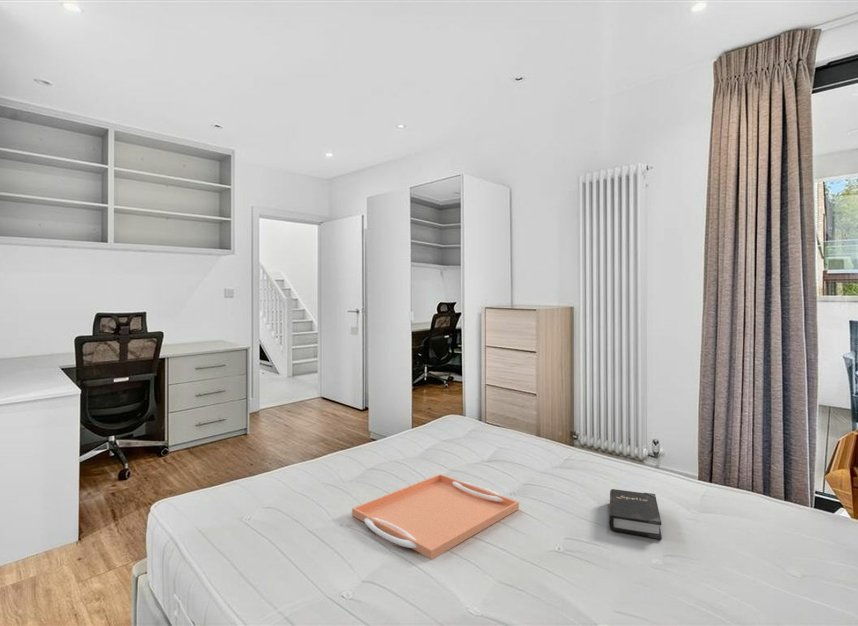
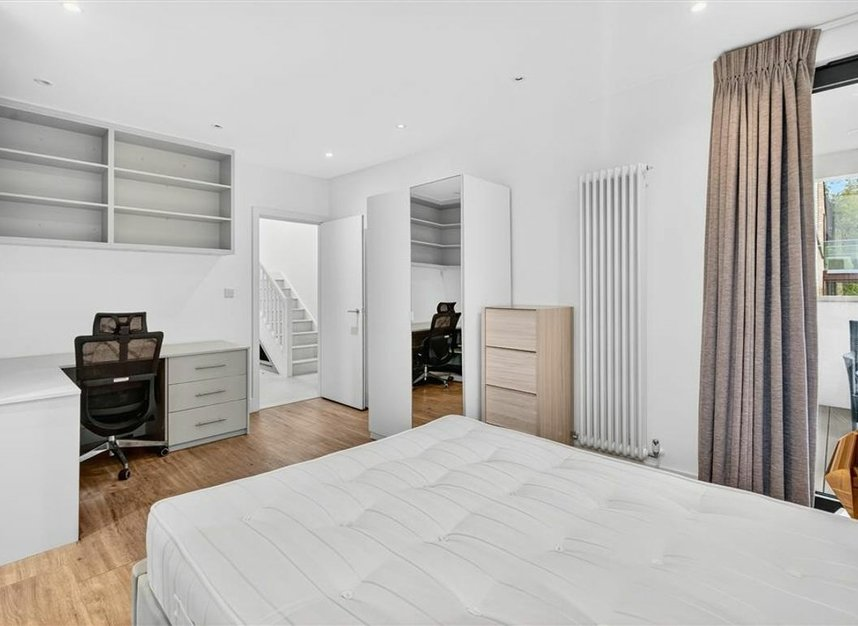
- serving tray (436, 508)
- hardback book (633, 511)
